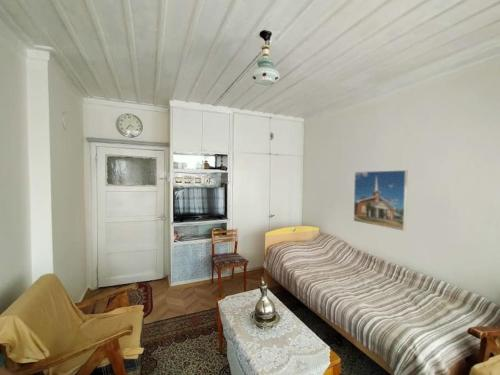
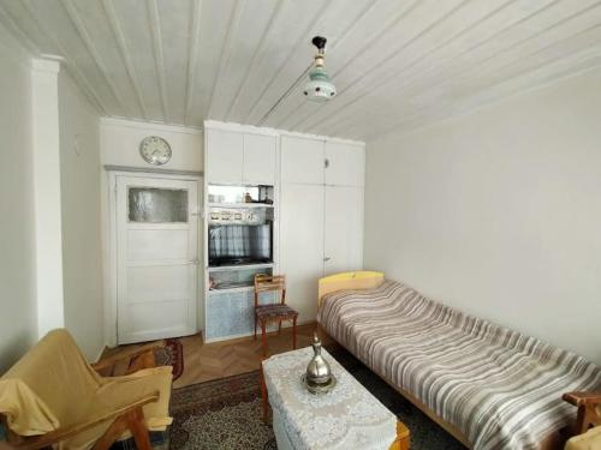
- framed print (377, 198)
